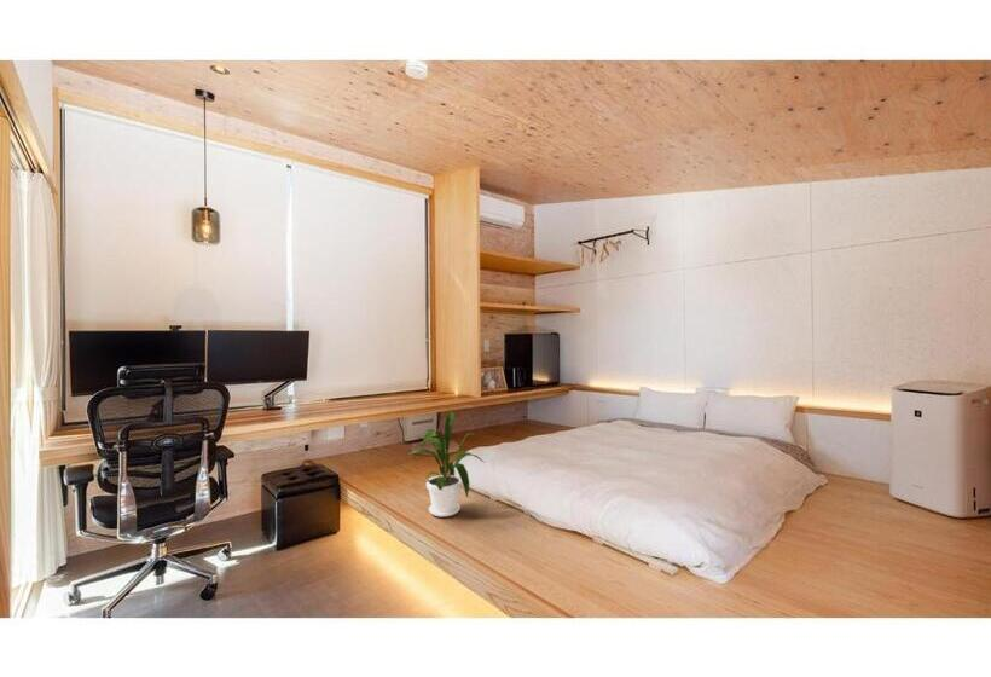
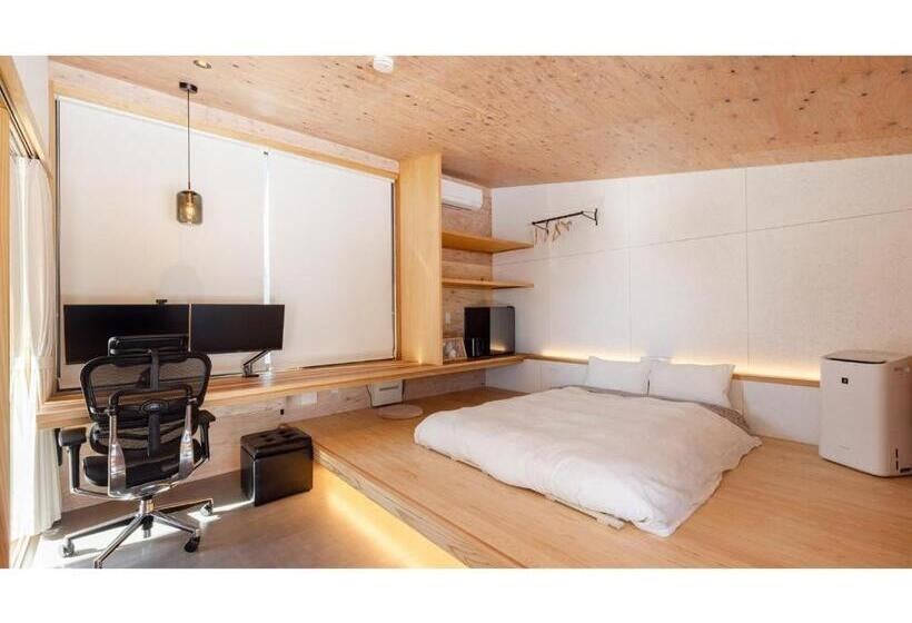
- house plant (442, 463)
